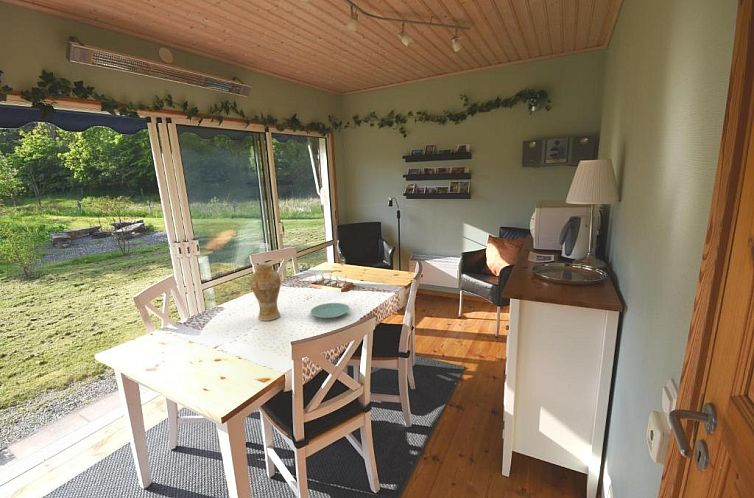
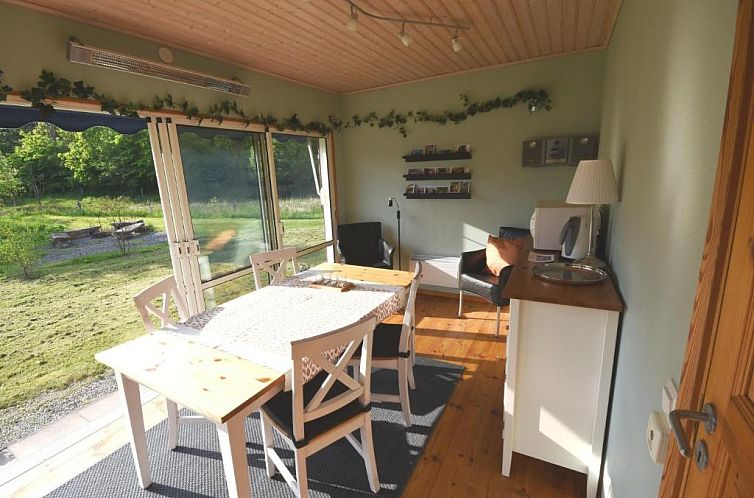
- plate (330, 311)
- vase (266, 291)
